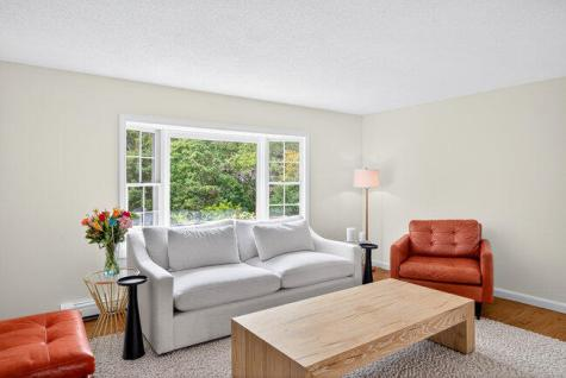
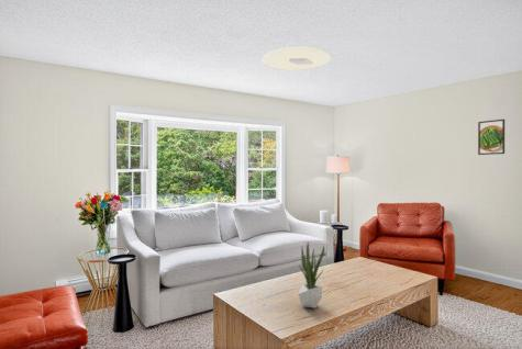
+ potted plant (310, 274)
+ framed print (490, 137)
+ ceiling light (296, 56)
